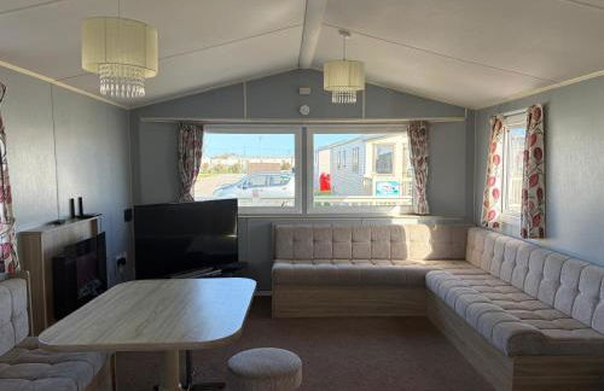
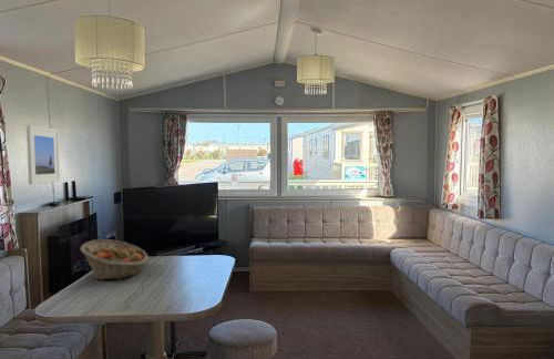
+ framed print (44, 155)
+ fruit basket (115, 257)
